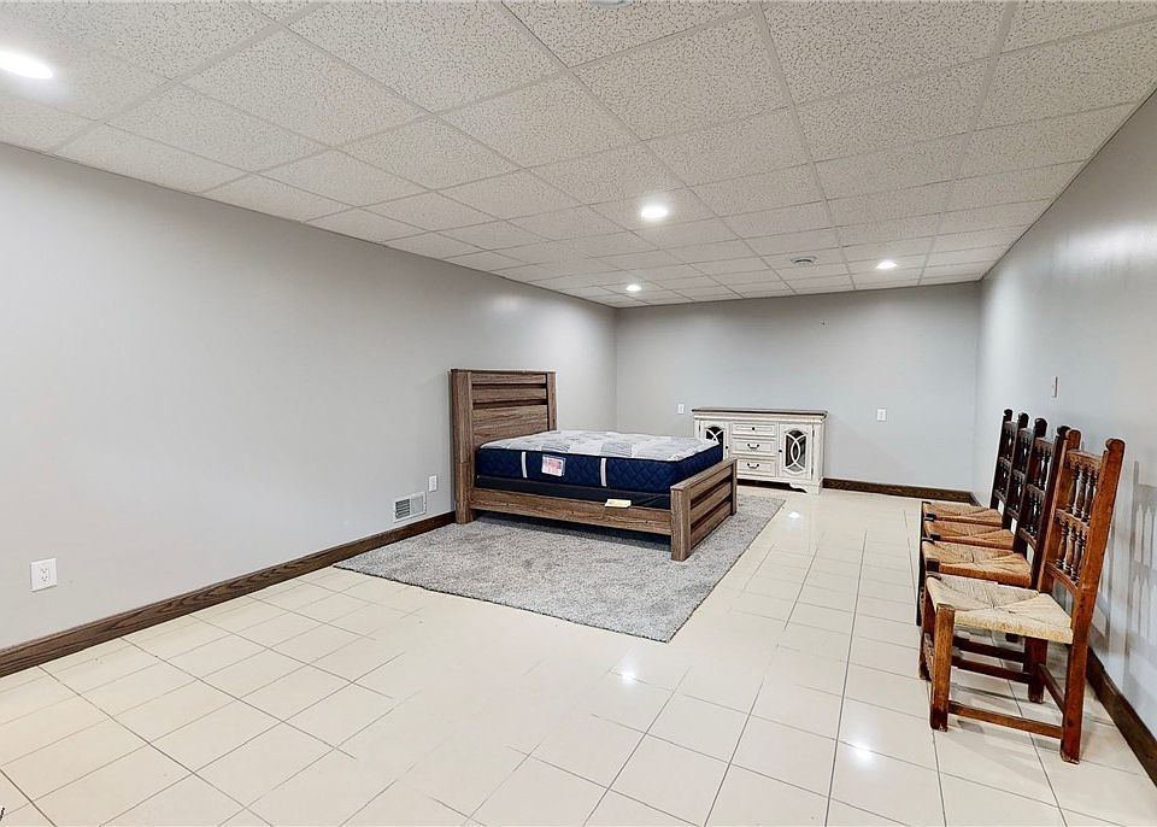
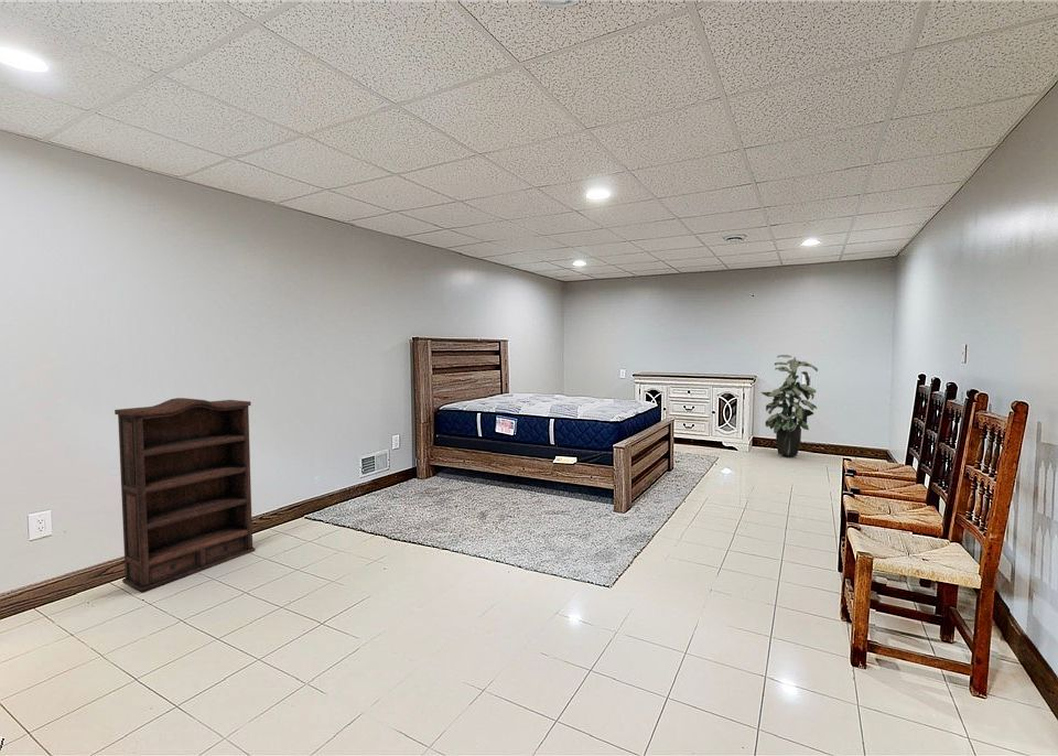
+ indoor plant (787, 404)
+ bookshelf (190, 483)
